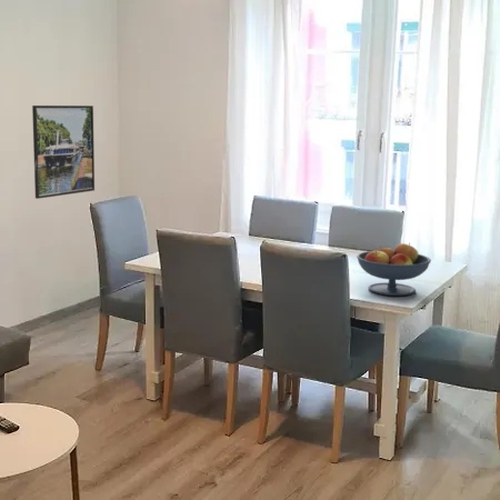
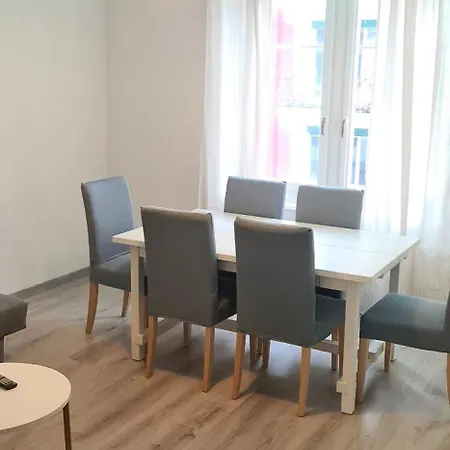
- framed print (64, 150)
- fruit bowl (392, 268)
